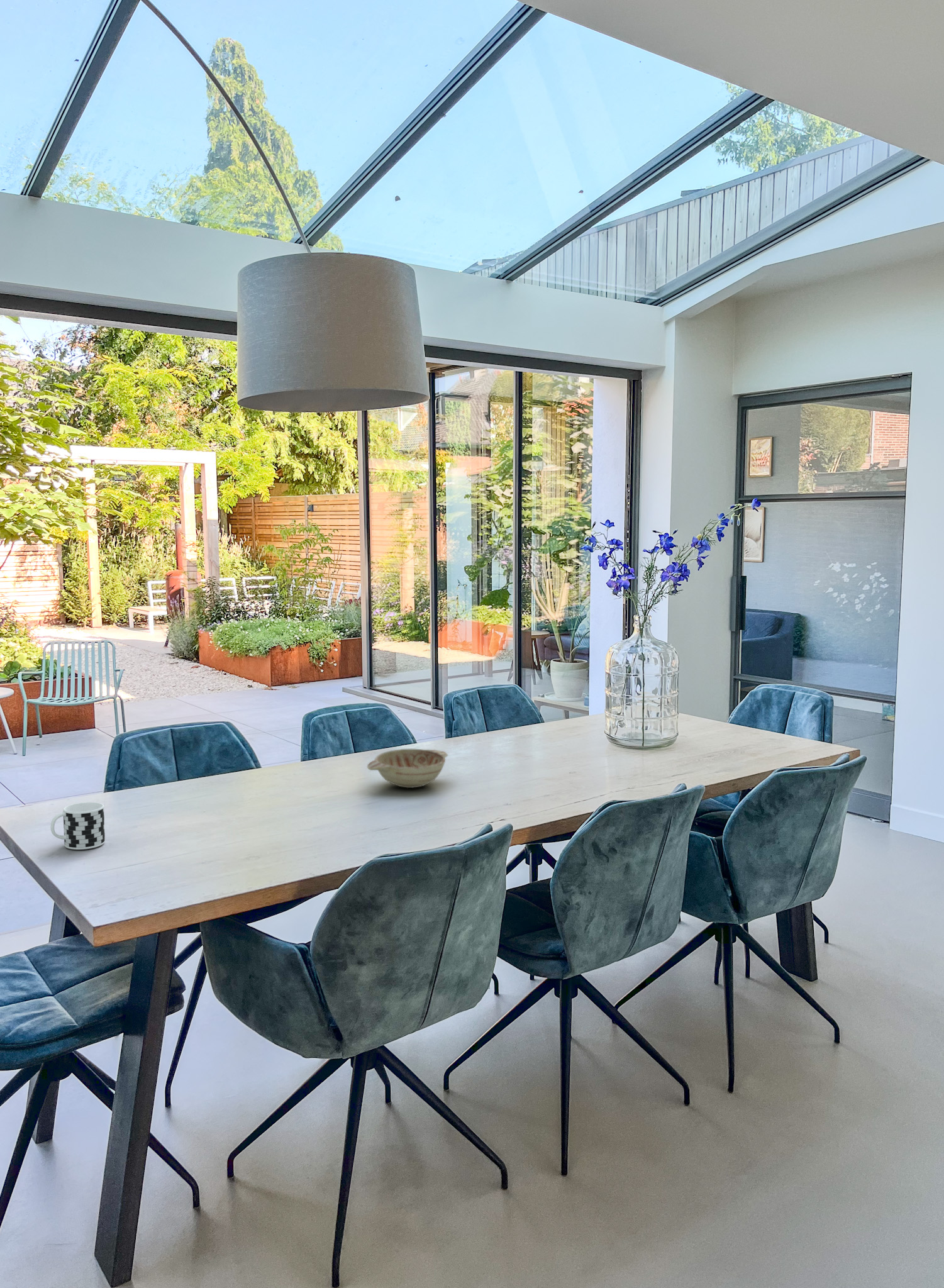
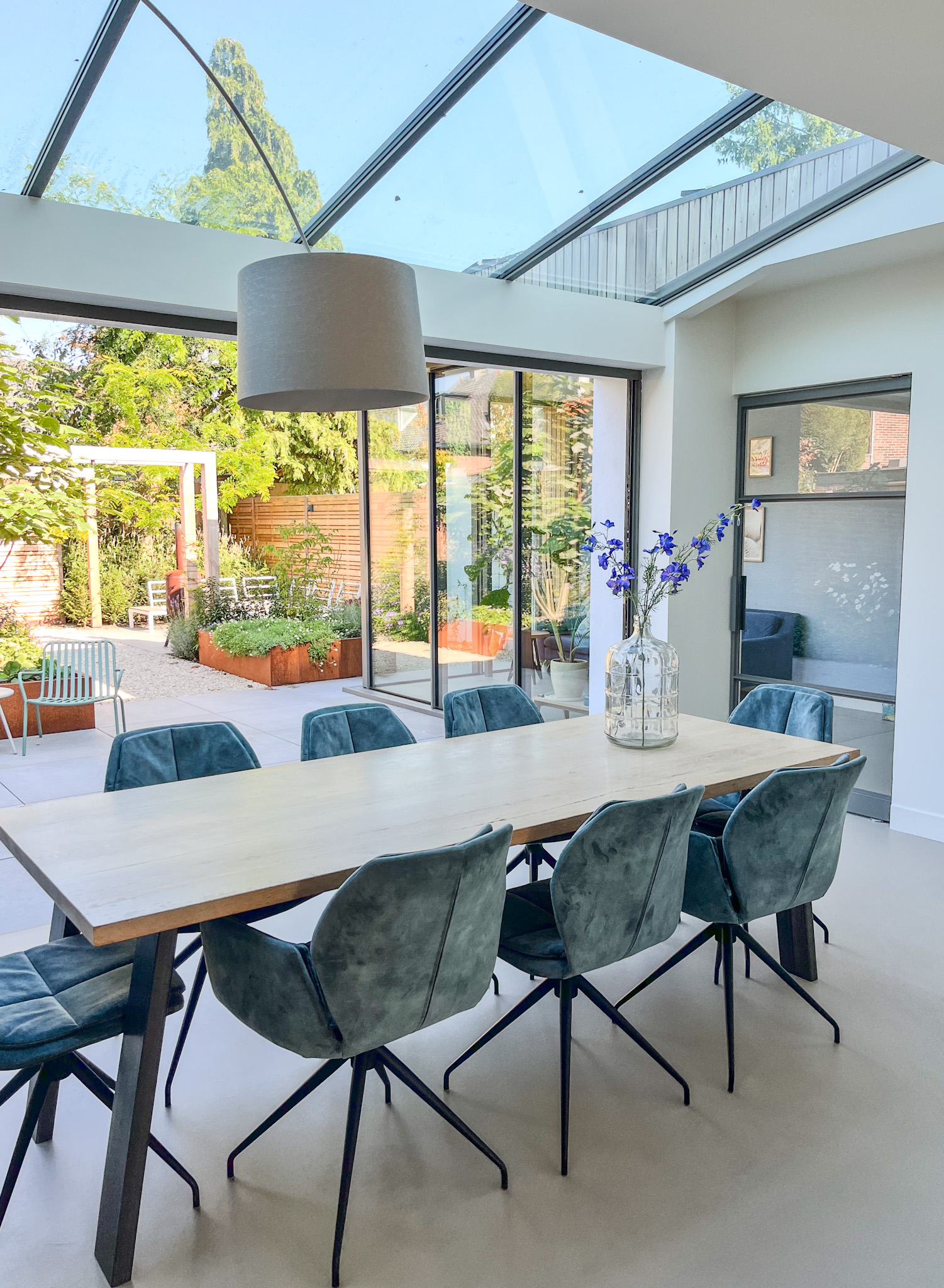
- decorative bowl (409, 770)
- cup (77, 826)
